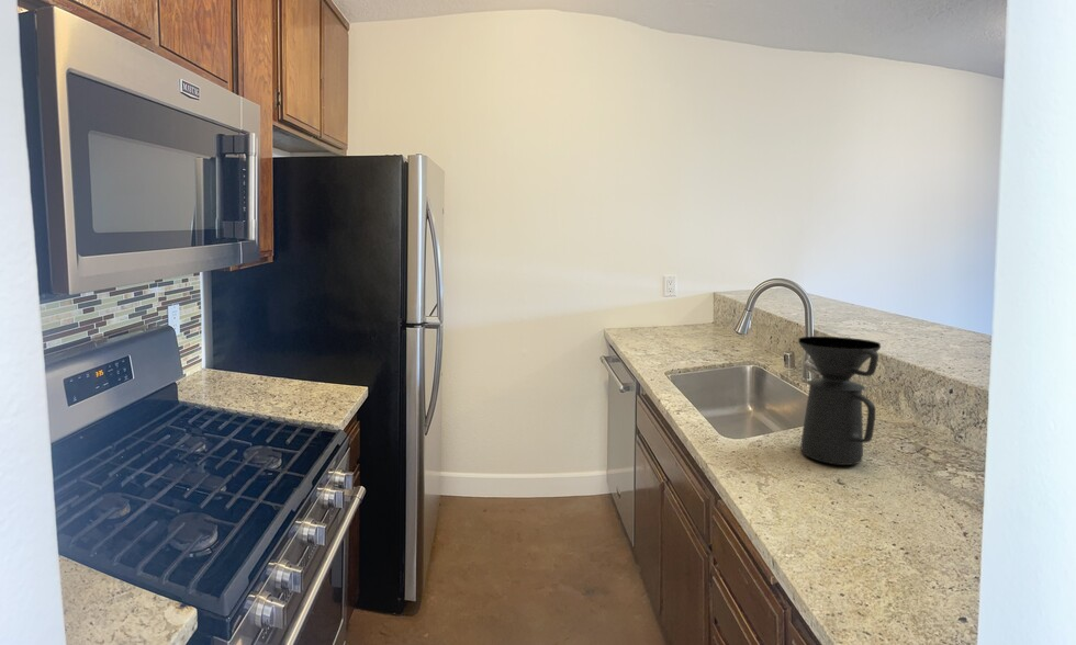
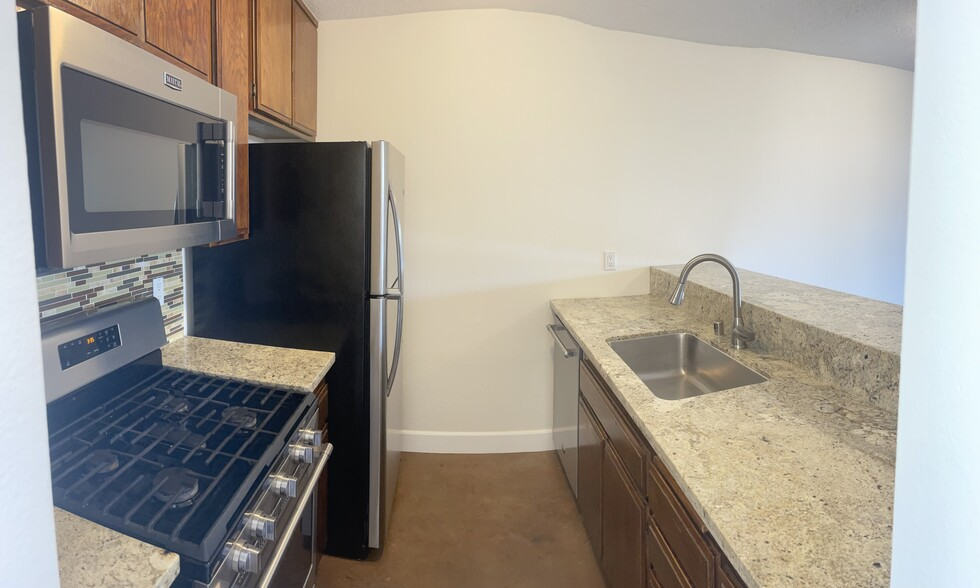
- coffee maker (833, 399)
